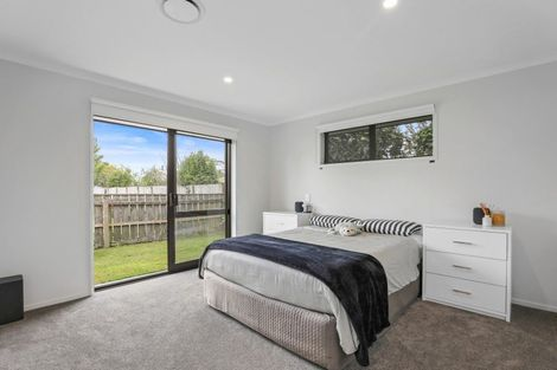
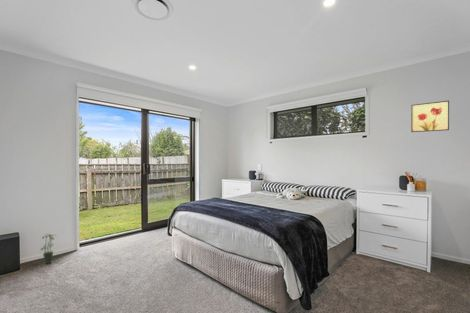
+ potted plant (50, 248)
+ wall art (429, 117)
